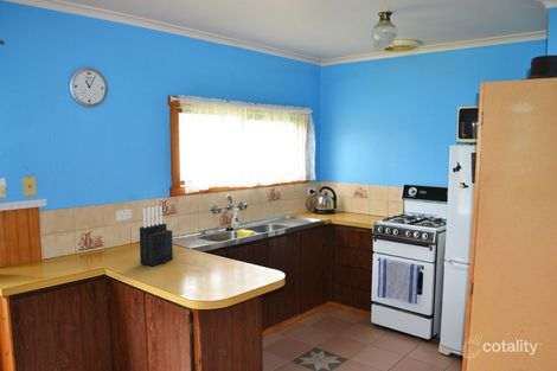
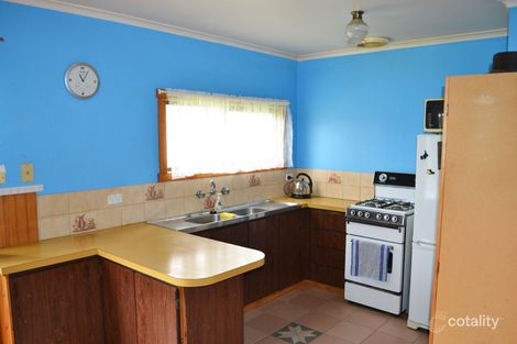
- knife block (158, 235)
